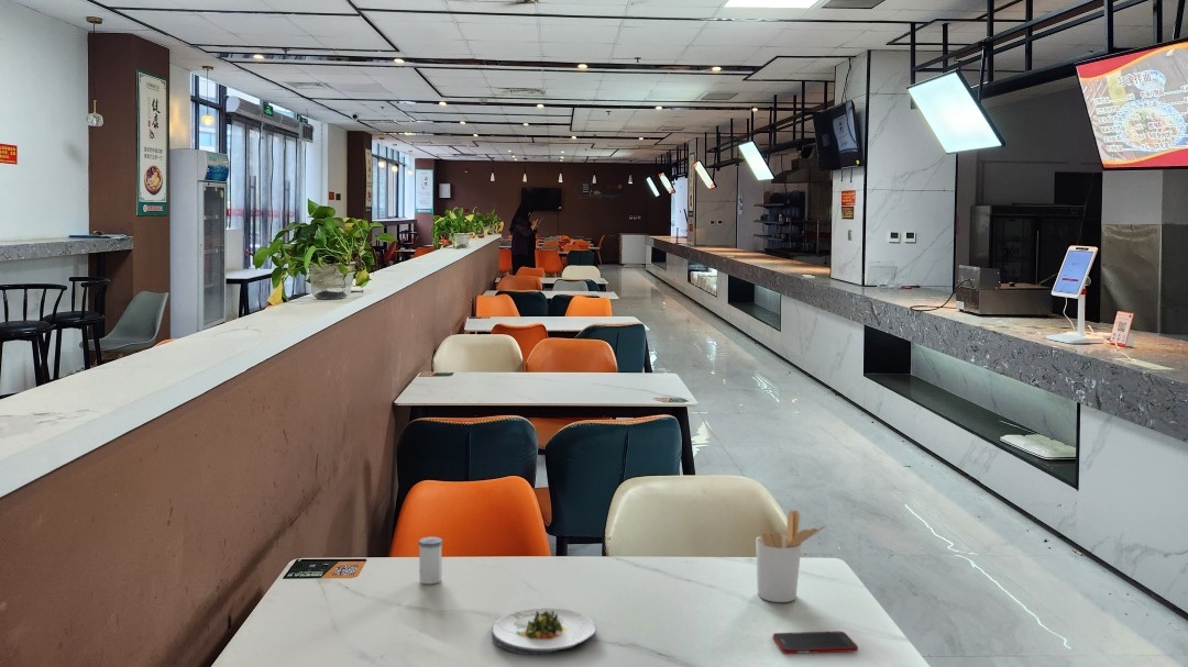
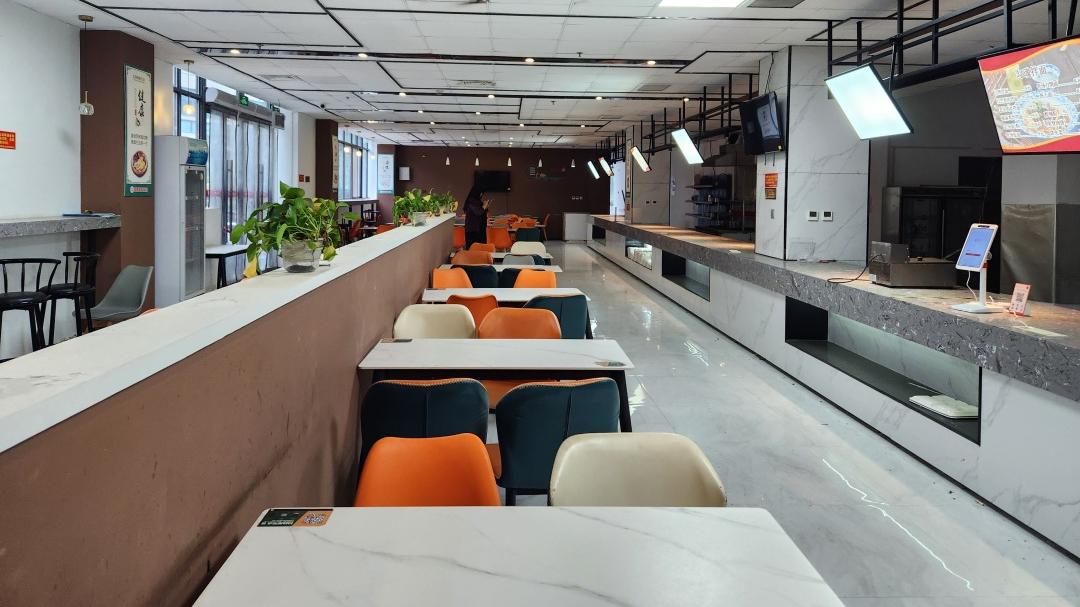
- salad plate (542, 623)
- salt shaker (430, 559)
- utensil holder (788, 557)
- cell phone (814, 642)
